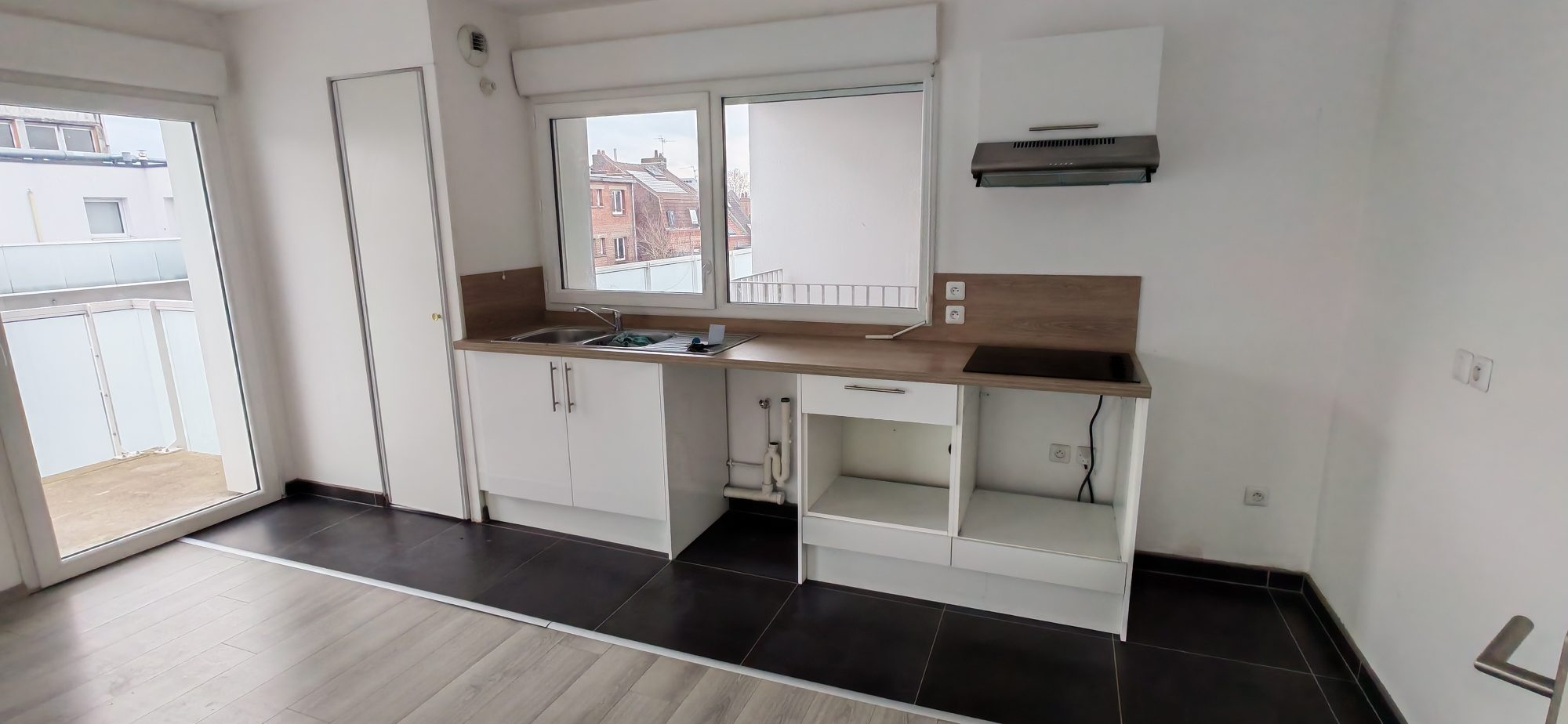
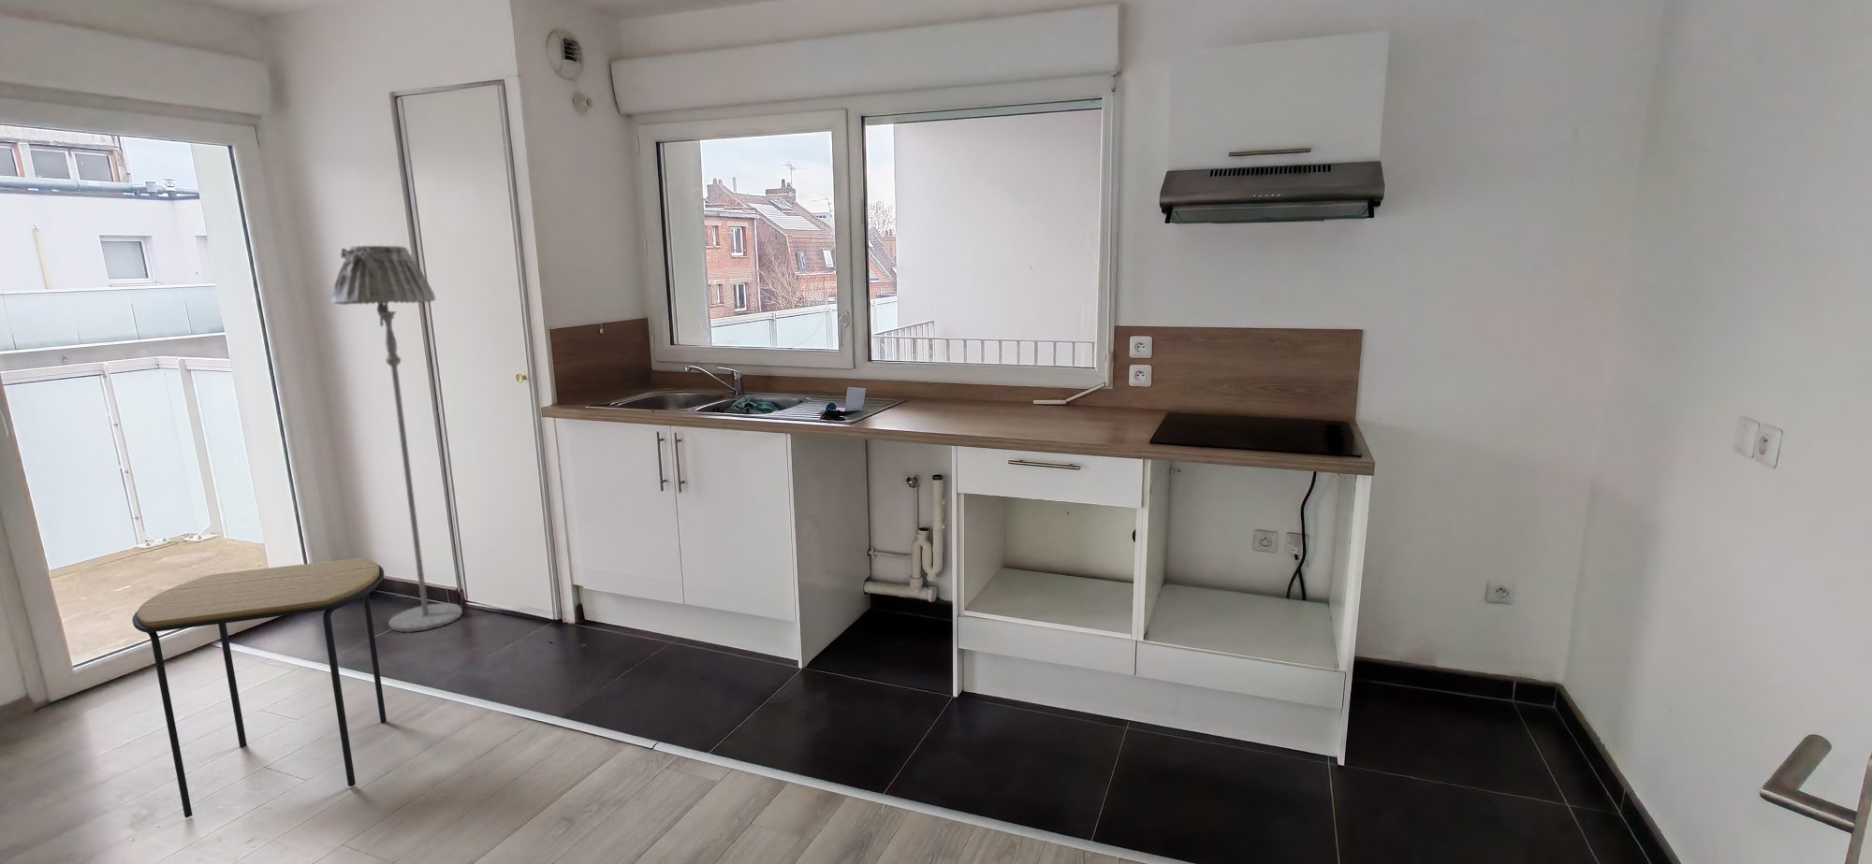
+ floor lamp (402, 439)
+ side table (236, 684)
